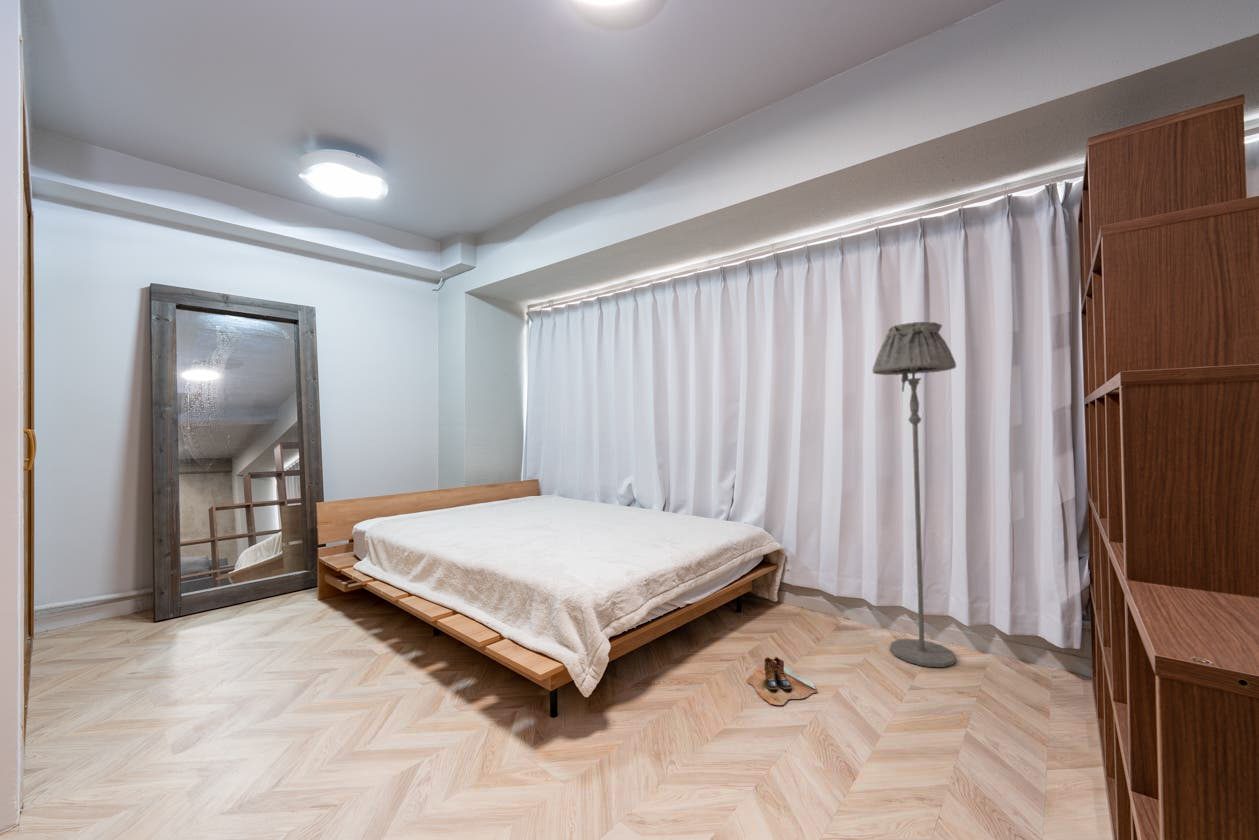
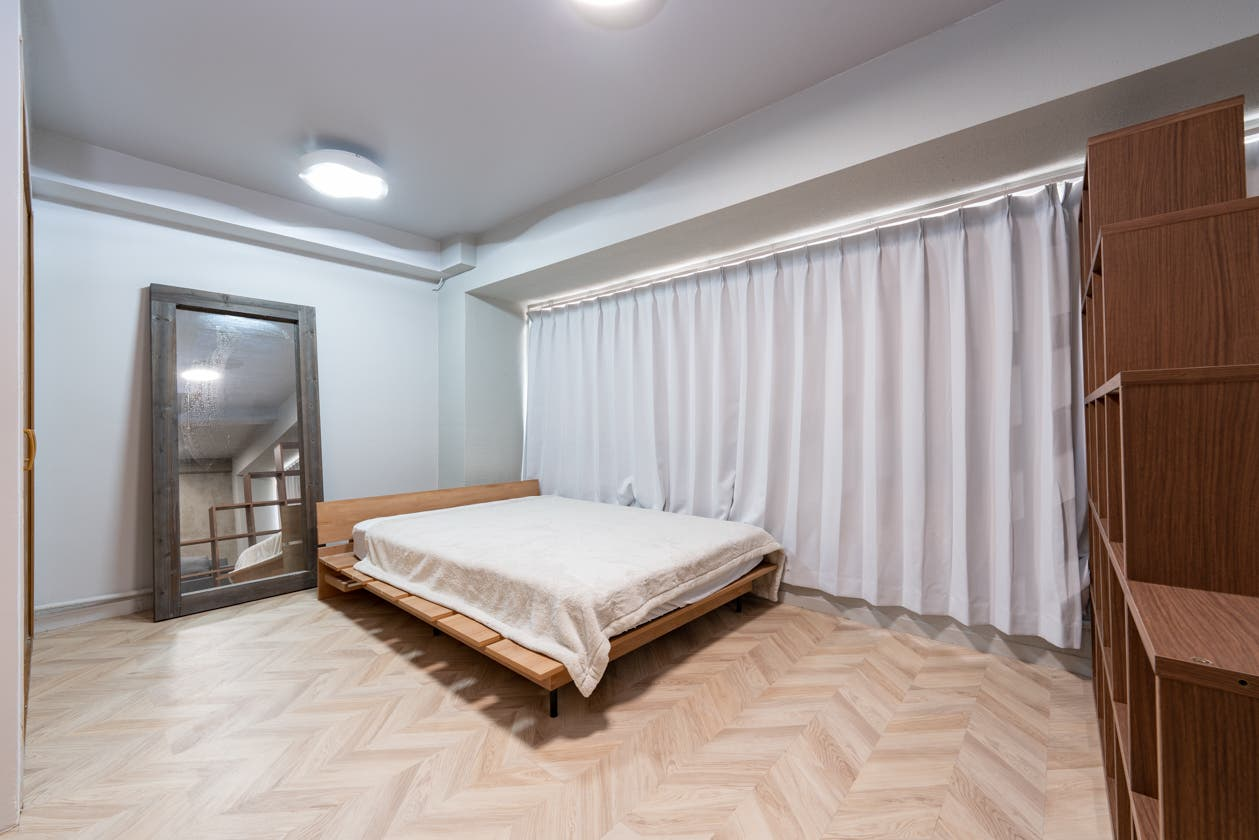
- floor lamp (916, 488)
- boots (779, 674)
